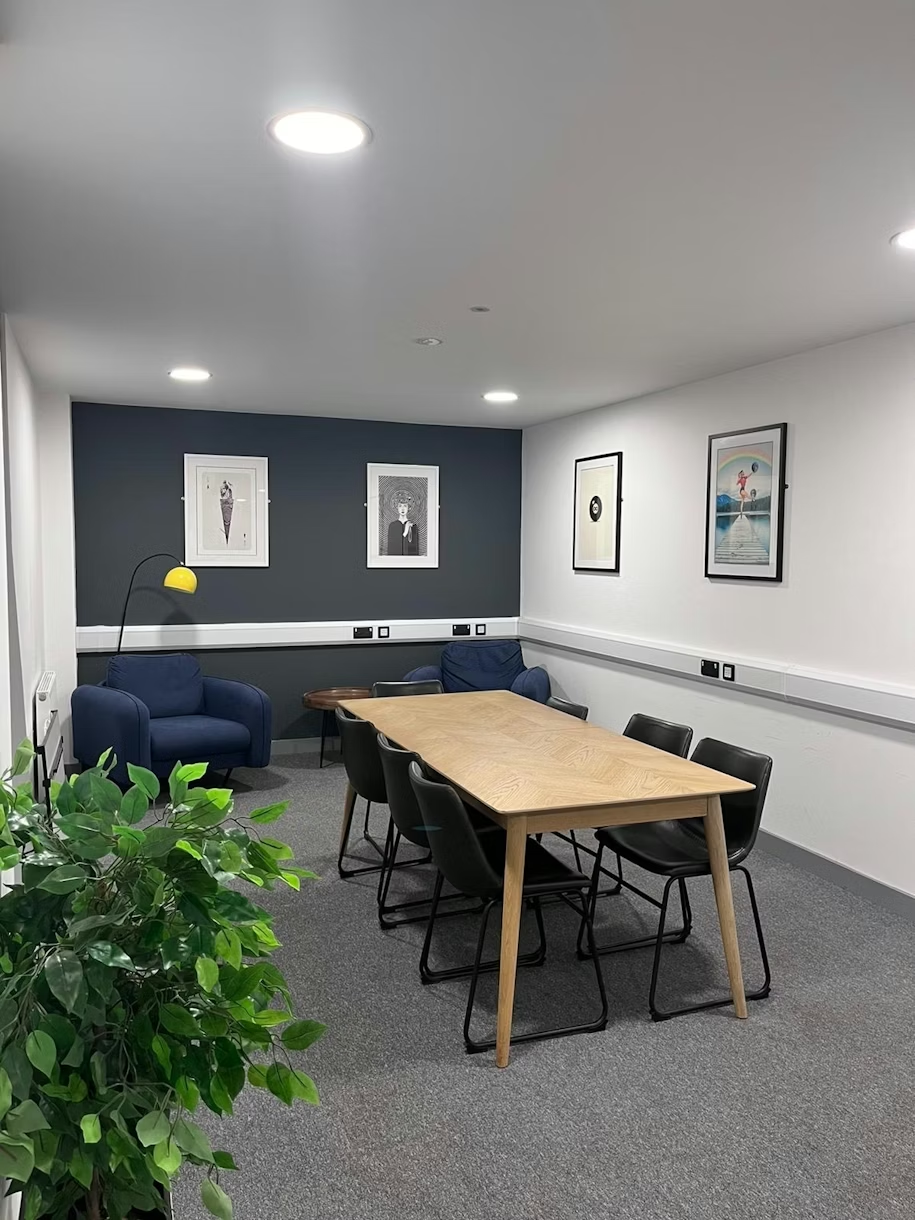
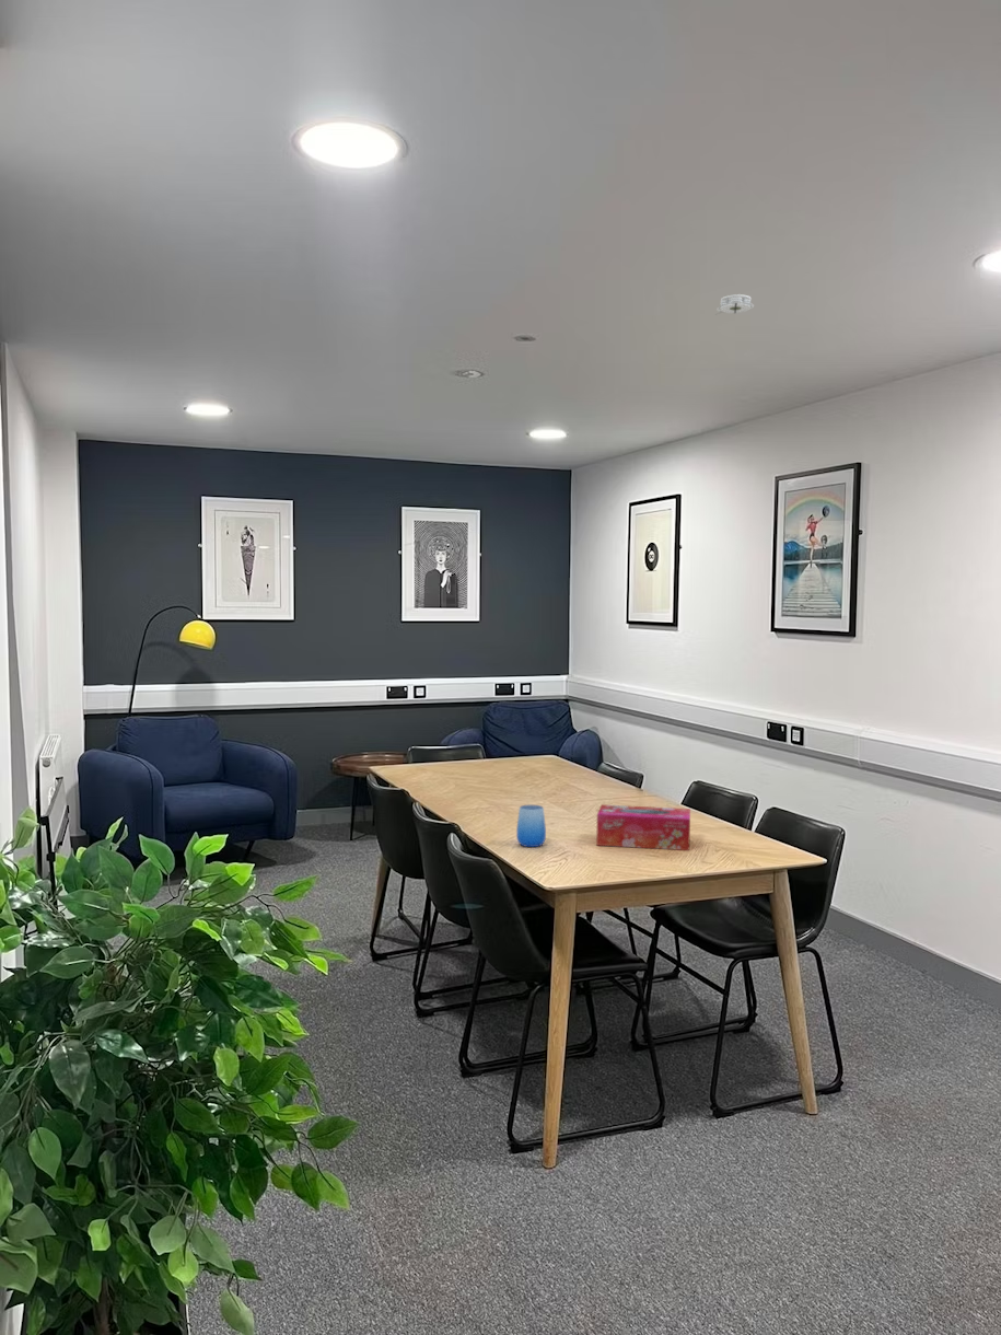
+ smoke detector (734, 304)
+ cup (531, 825)
+ tissue box (643, 826)
